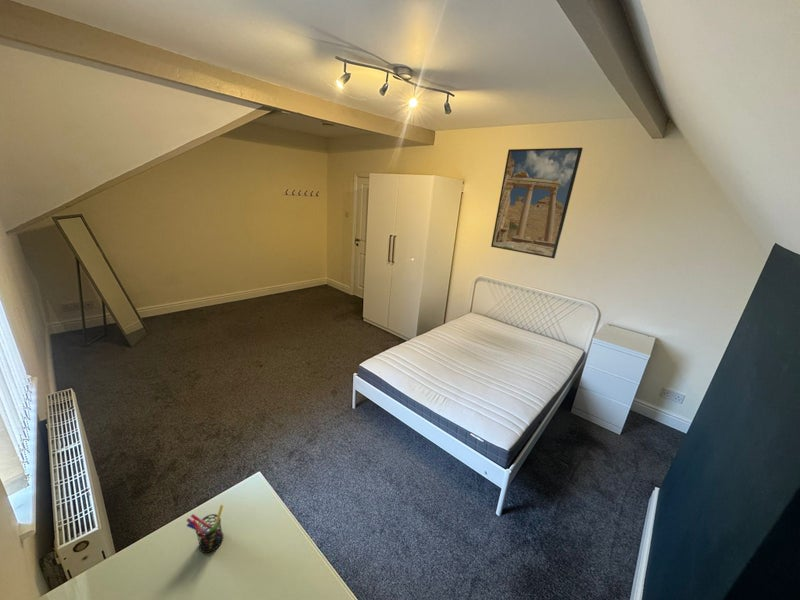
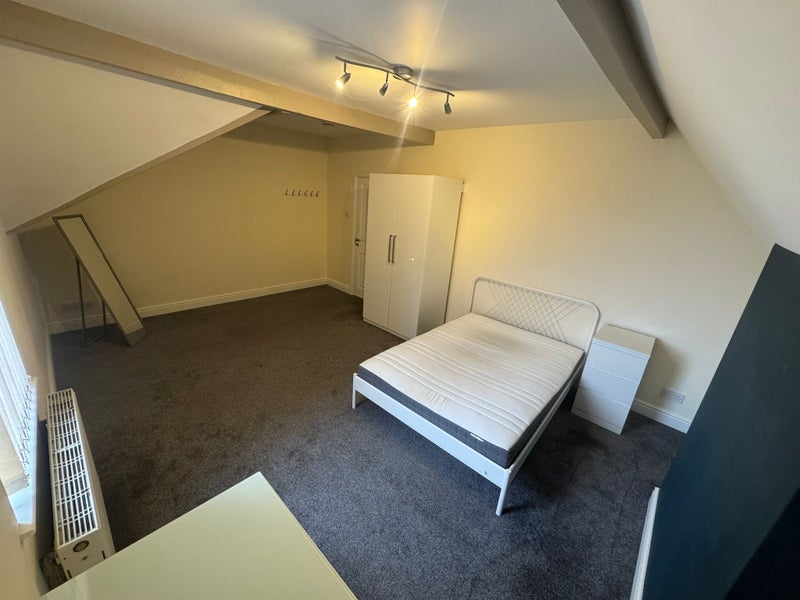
- pen holder (208, 528)
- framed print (531, 203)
